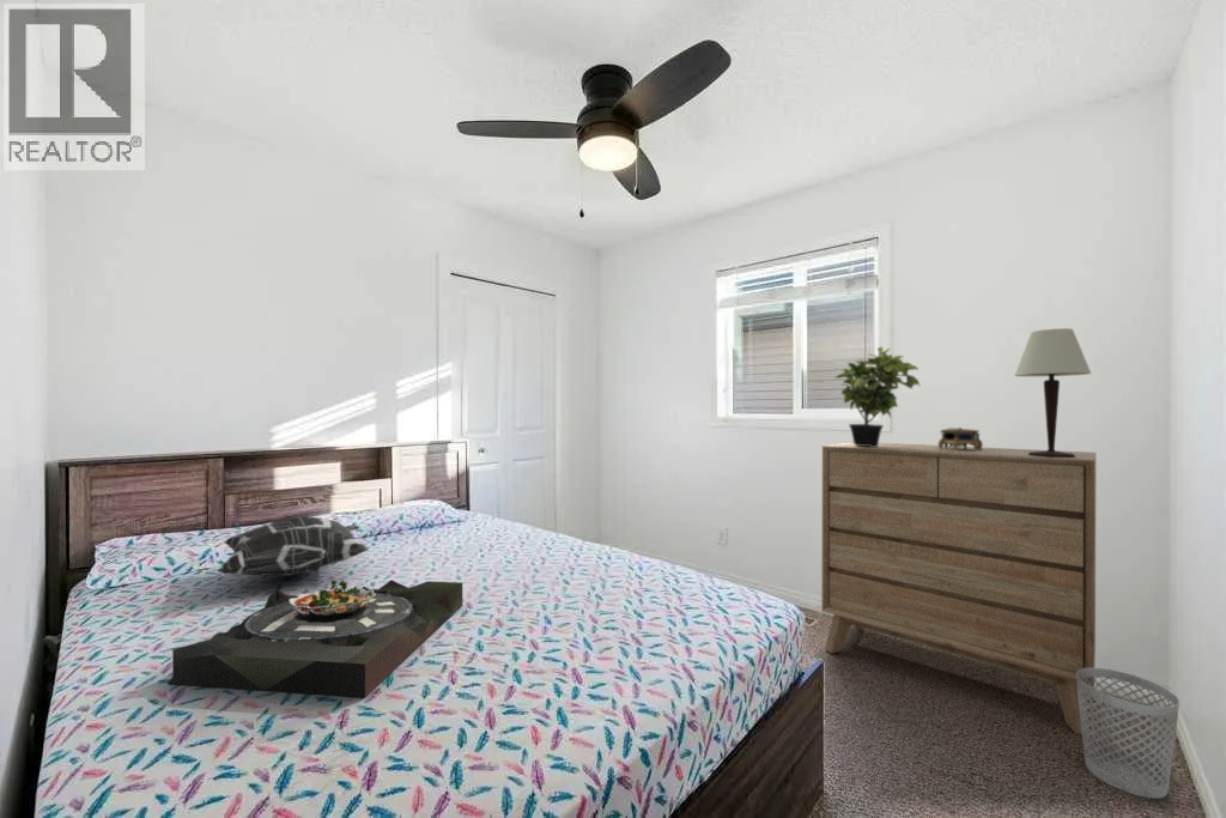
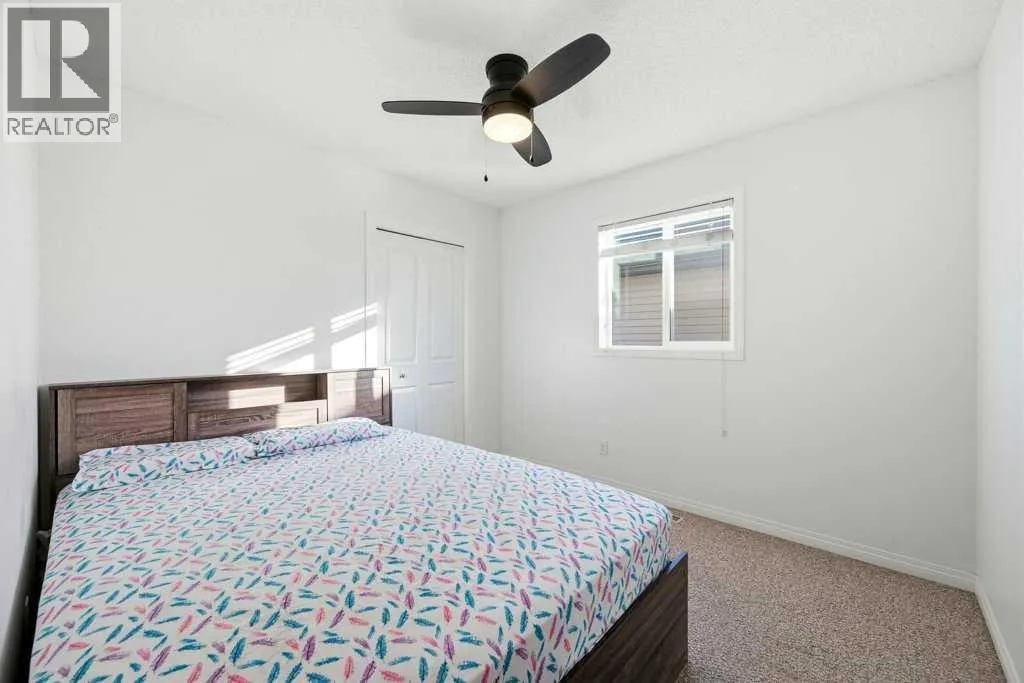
- decorative pillow (298, 544)
- table lamp (1051, 393)
- dresser (948, 558)
- clock (960, 437)
- serving tray (339, 607)
- potted plant (873, 395)
- wastebasket (1124, 731)
